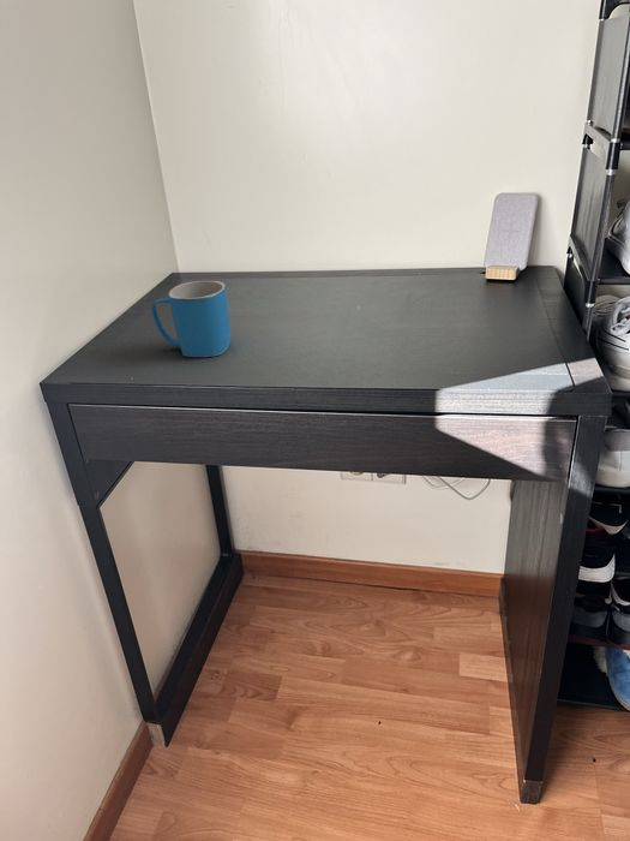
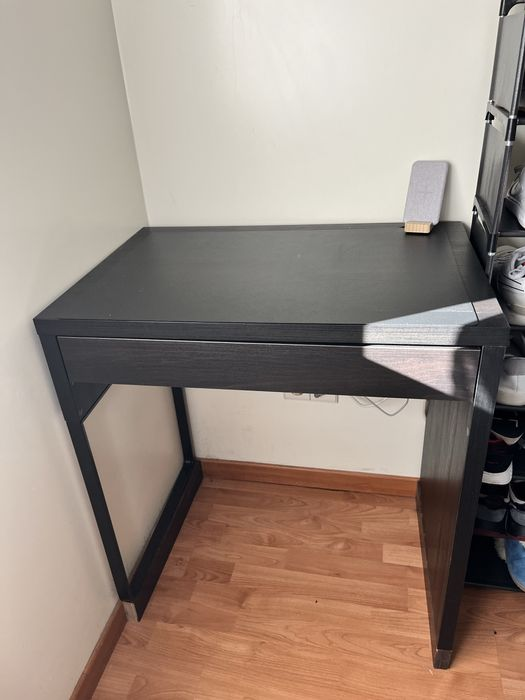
- mug (191, 318)
